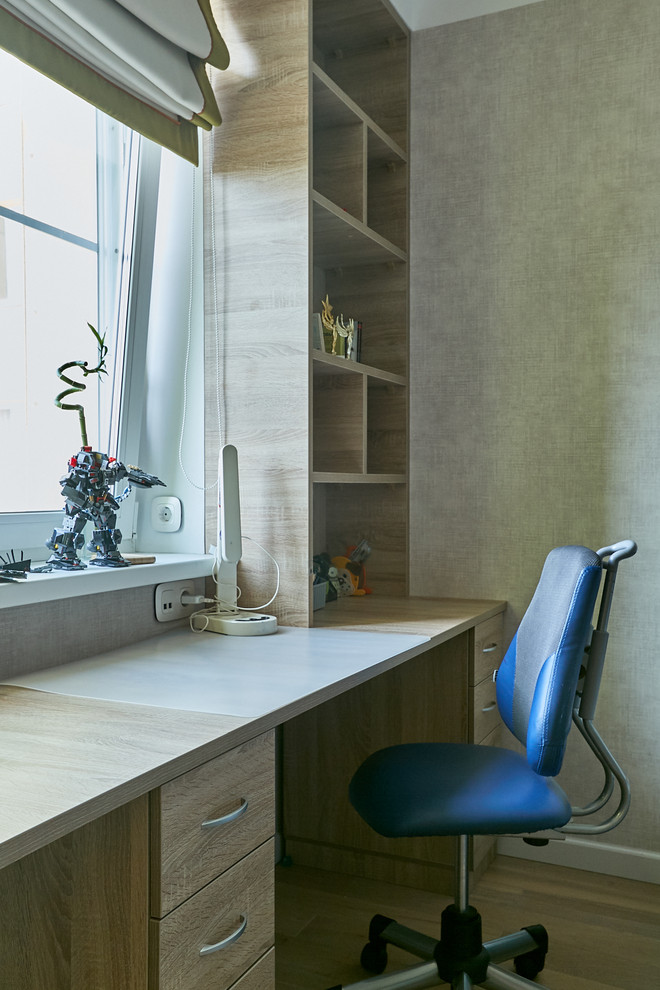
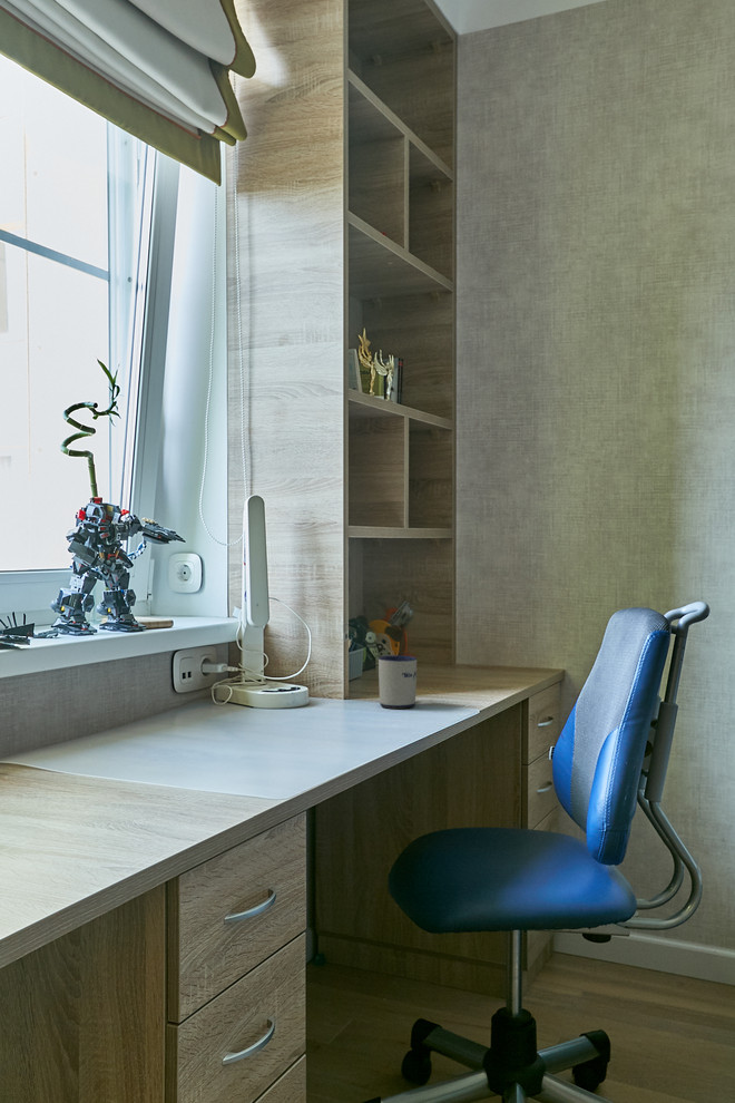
+ mug (399, 680)
